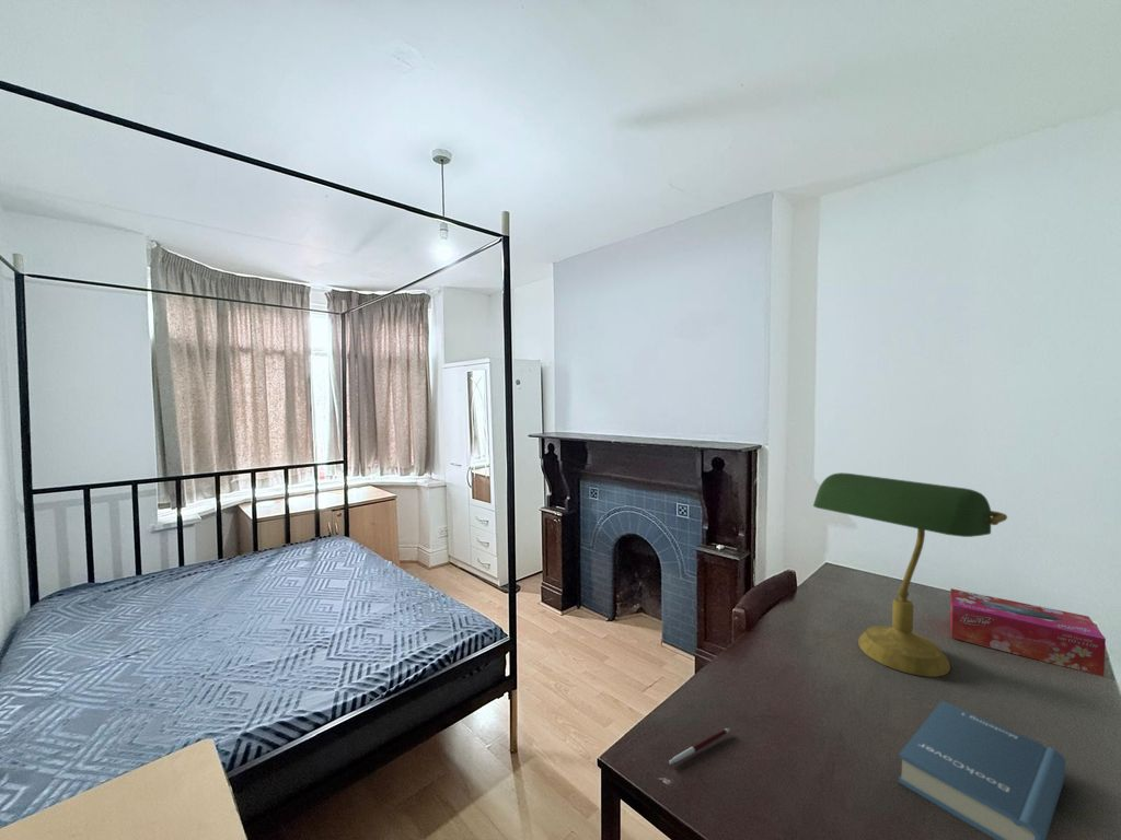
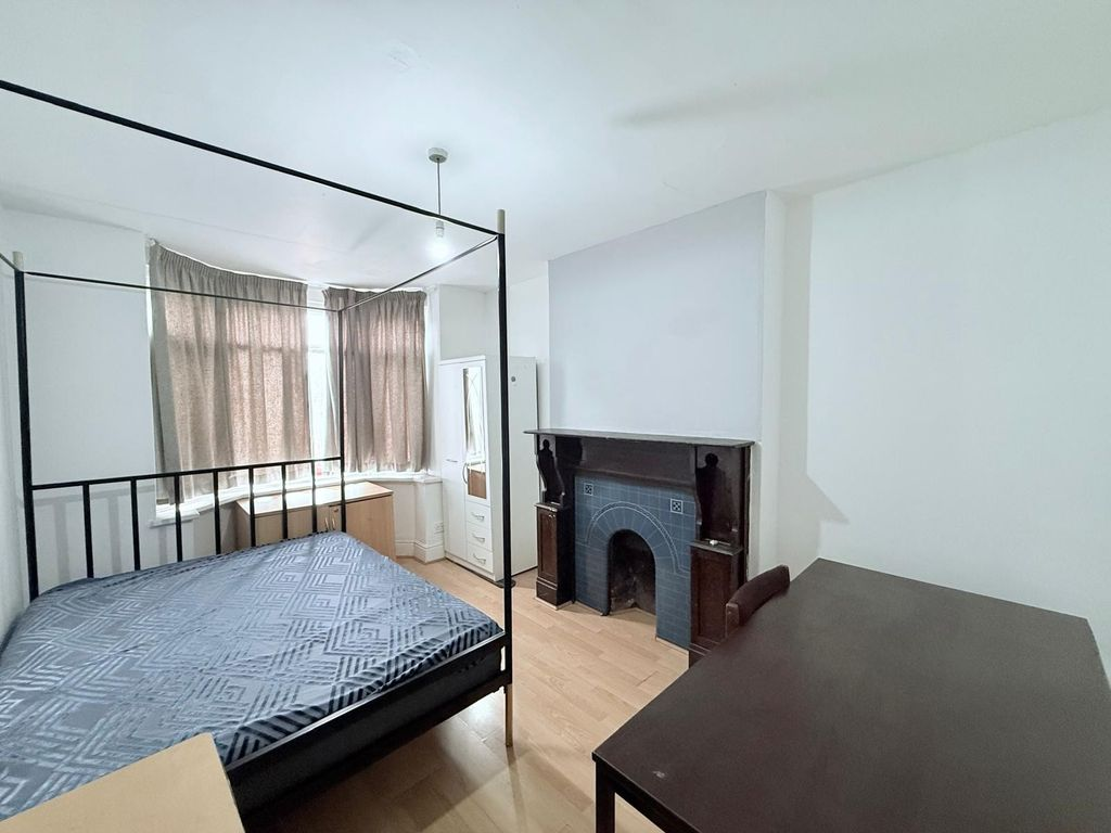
- hardback book (981, 768)
- tissue box (1018, 627)
- desk lamp (905, 572)
- pen (701, 745)
